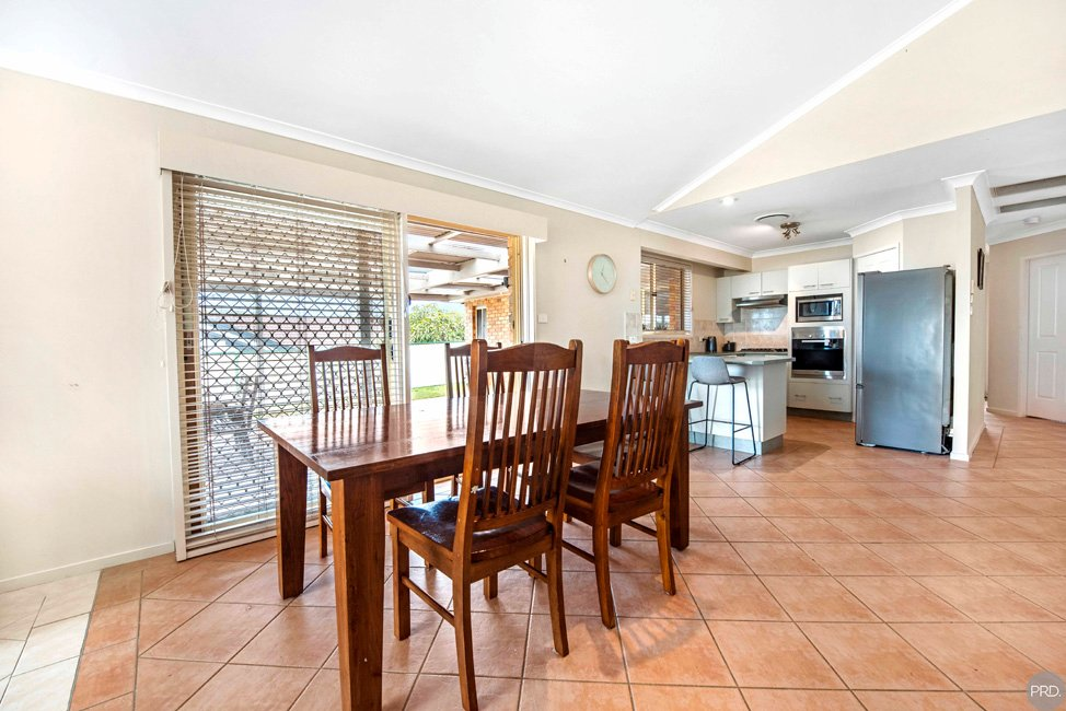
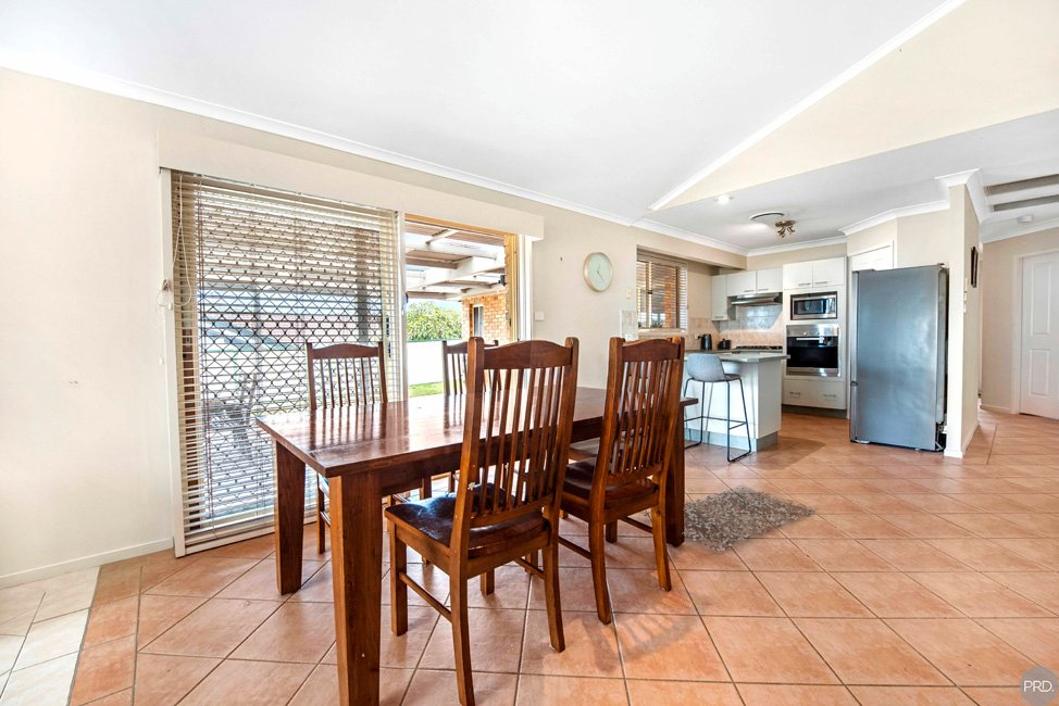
+ rug (732, 512)
